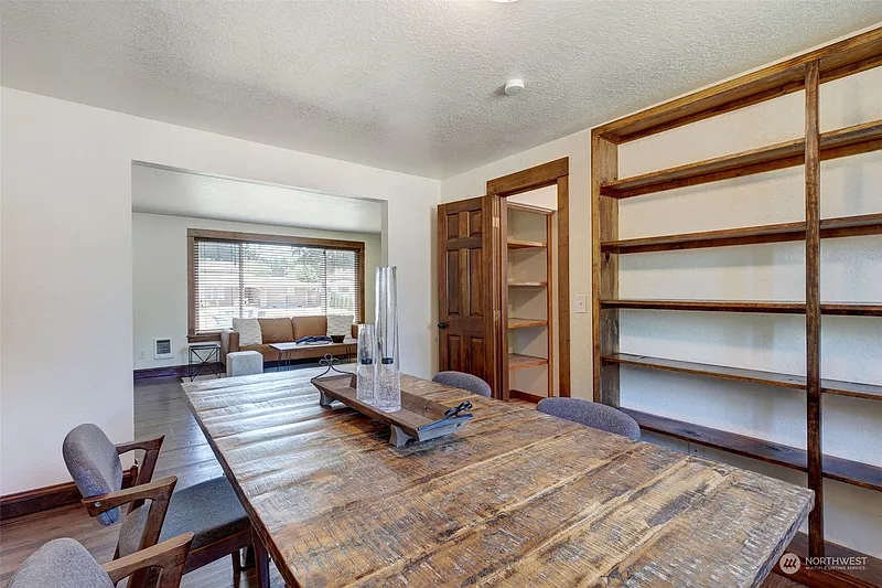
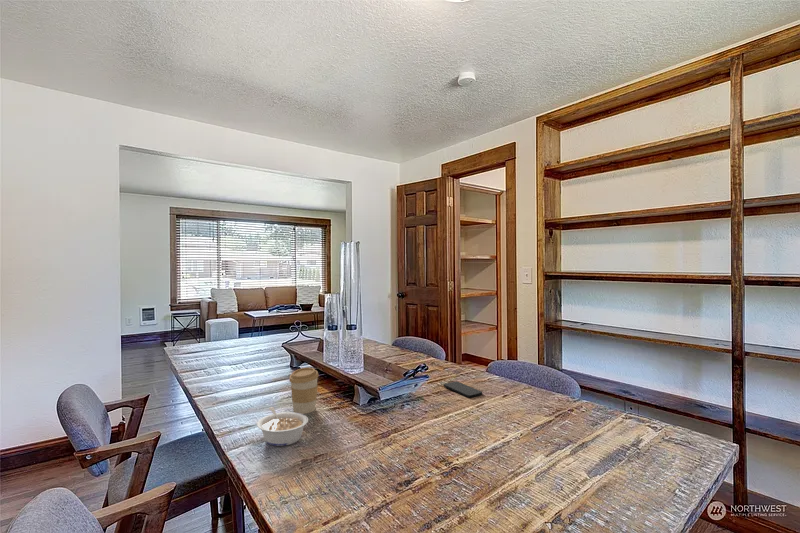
+ legume (281, 427)
+ coffee cup (304, 389)
+ smartphone (462, 388)
